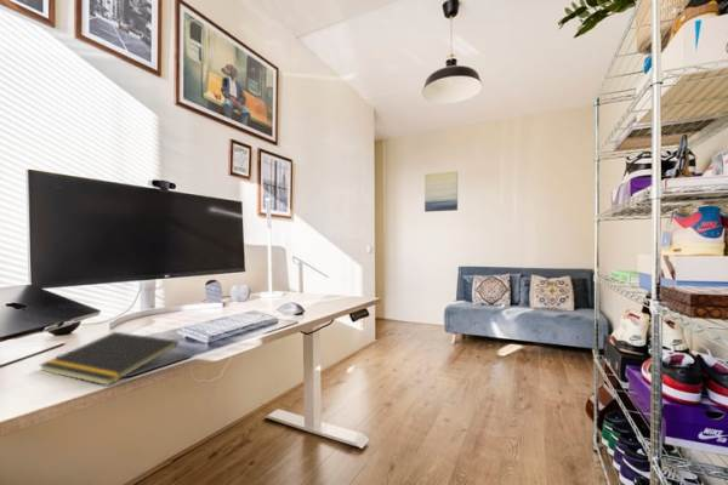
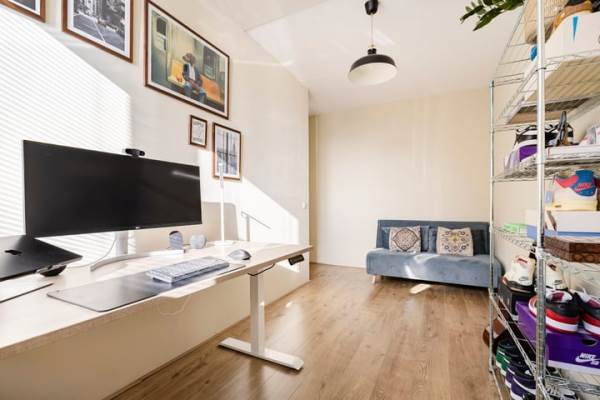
- notepad (112, 354)
- wall art (440, 192)
